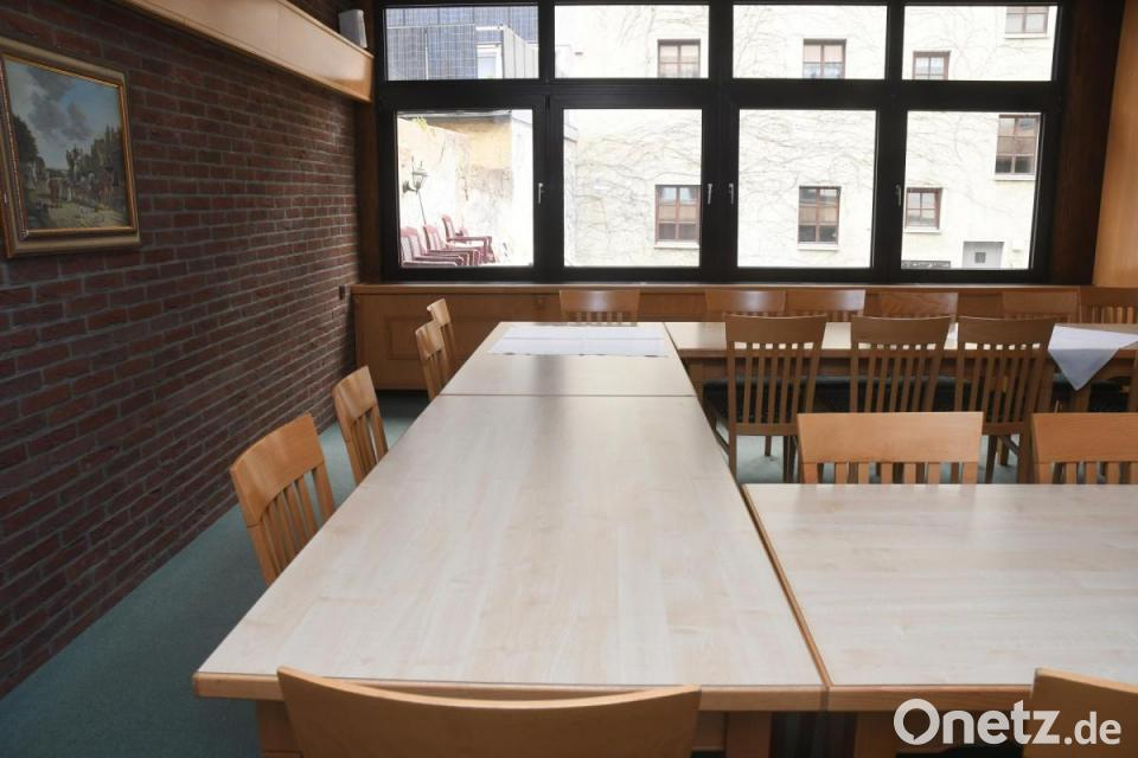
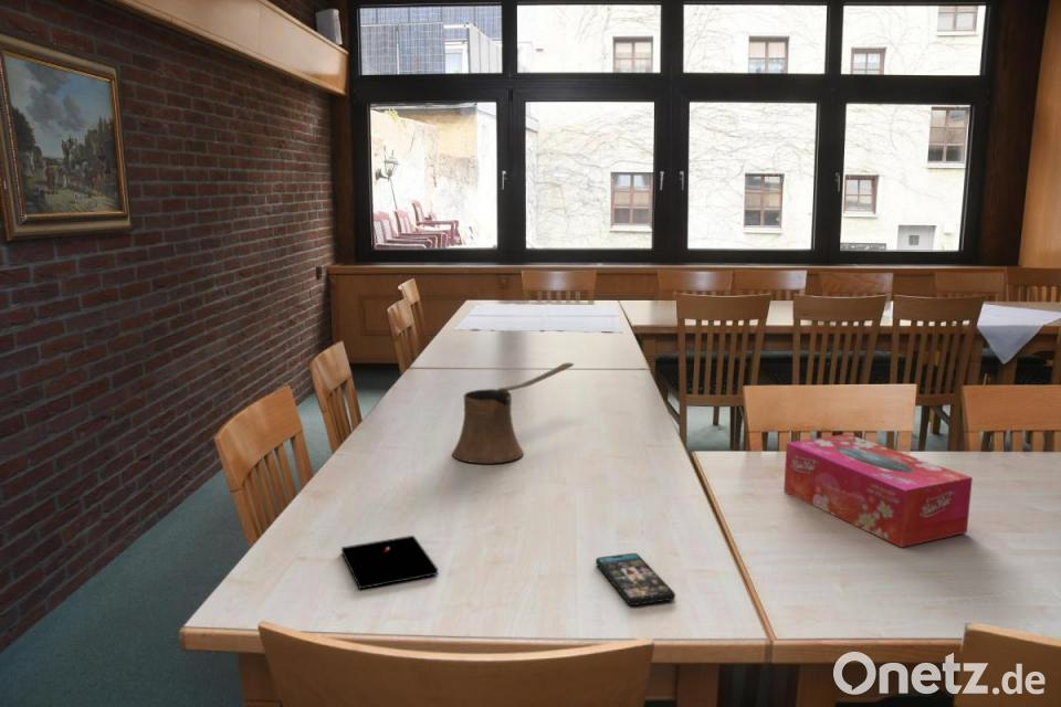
+ tissue box (871, 485)
+ pen (388, 555)
+ smartphone (633, 577)
+ coffee pot (511, 409)
